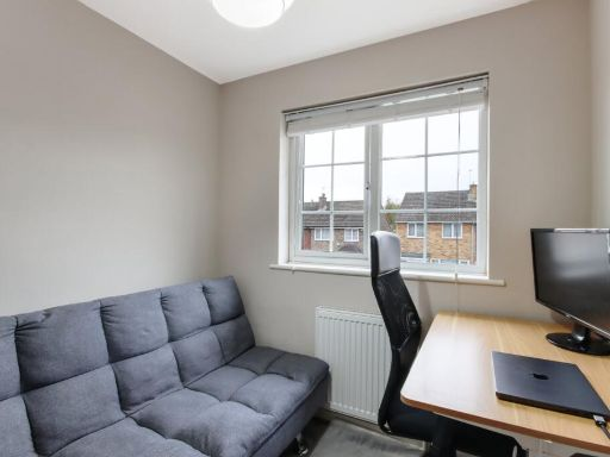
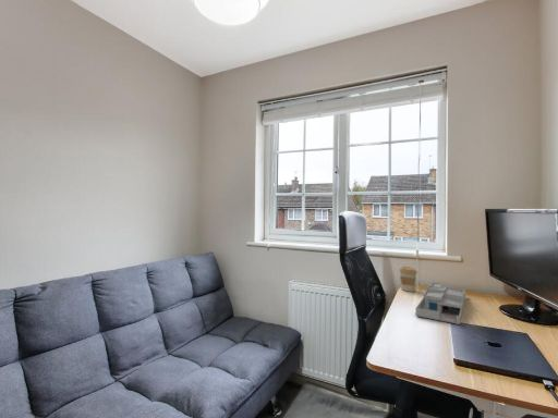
+ coffee cup (408, 278)
+ desk organizer (442, 296)
